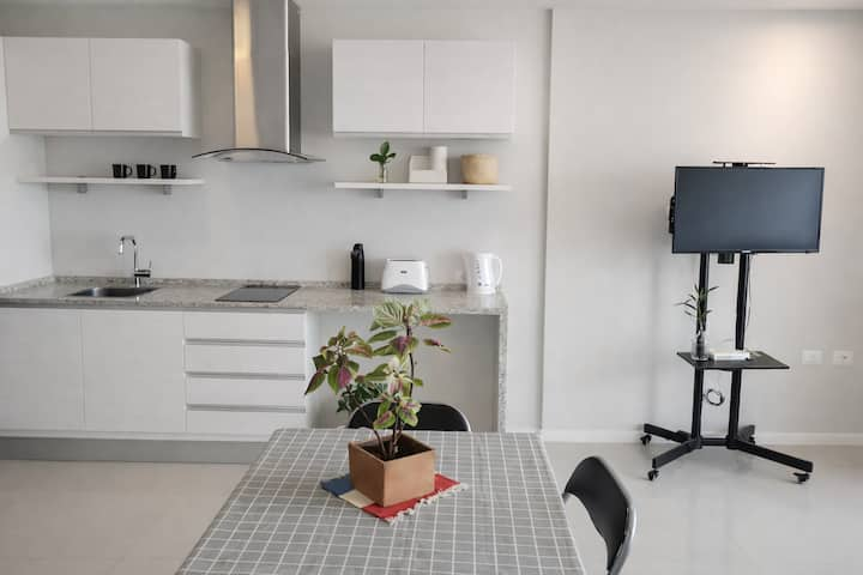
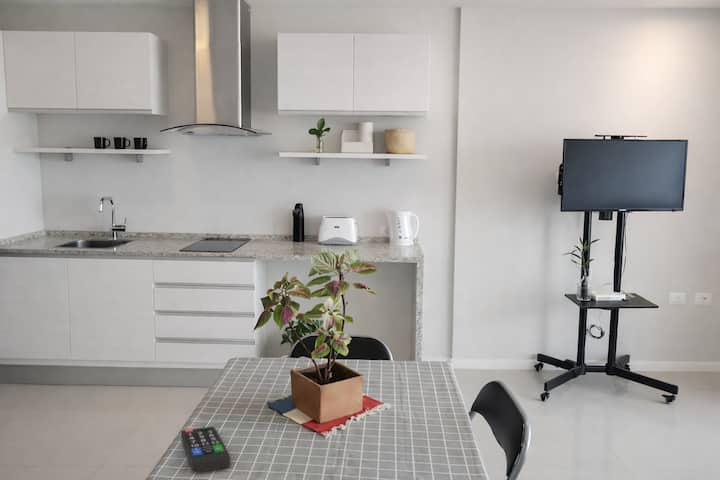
+ remote control (204, 447)
